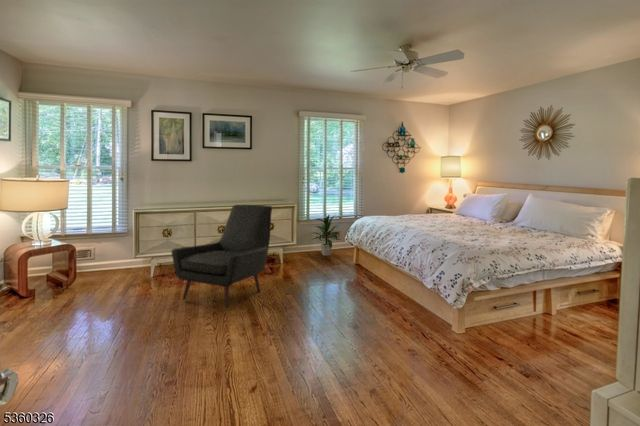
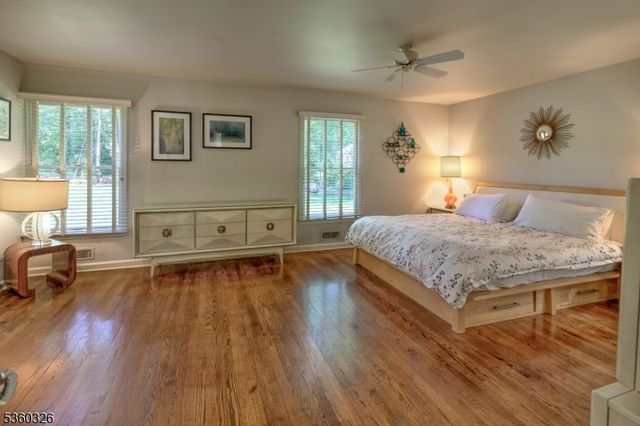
- chair (231, 249)
- indoor plant (326, 234)
